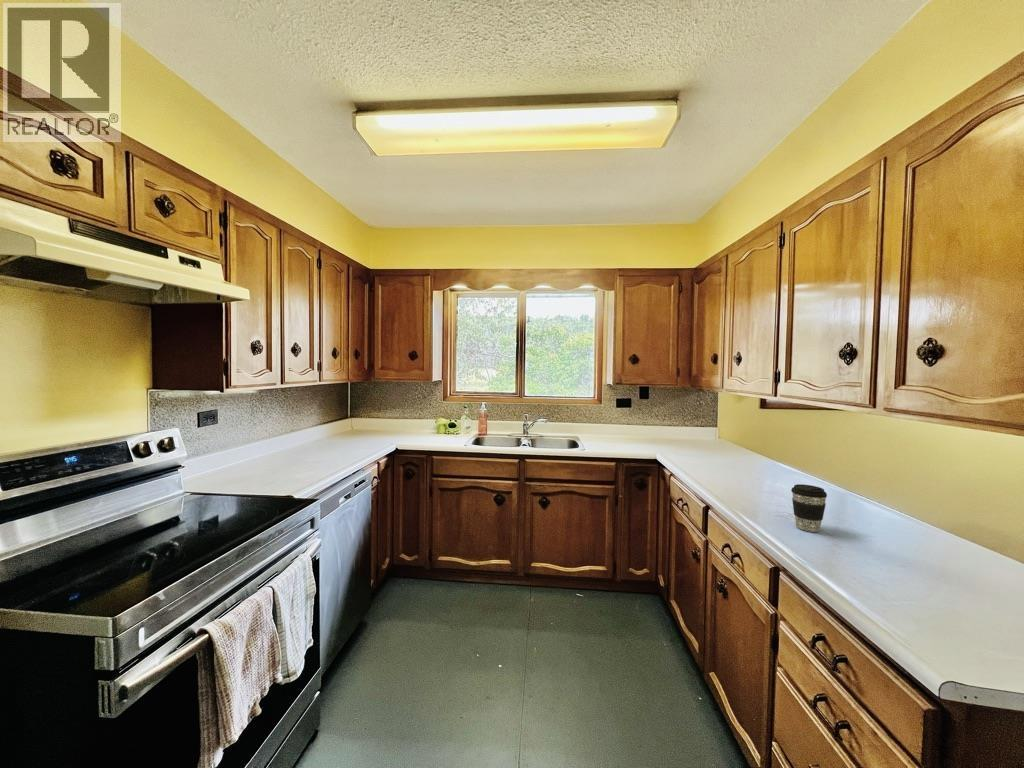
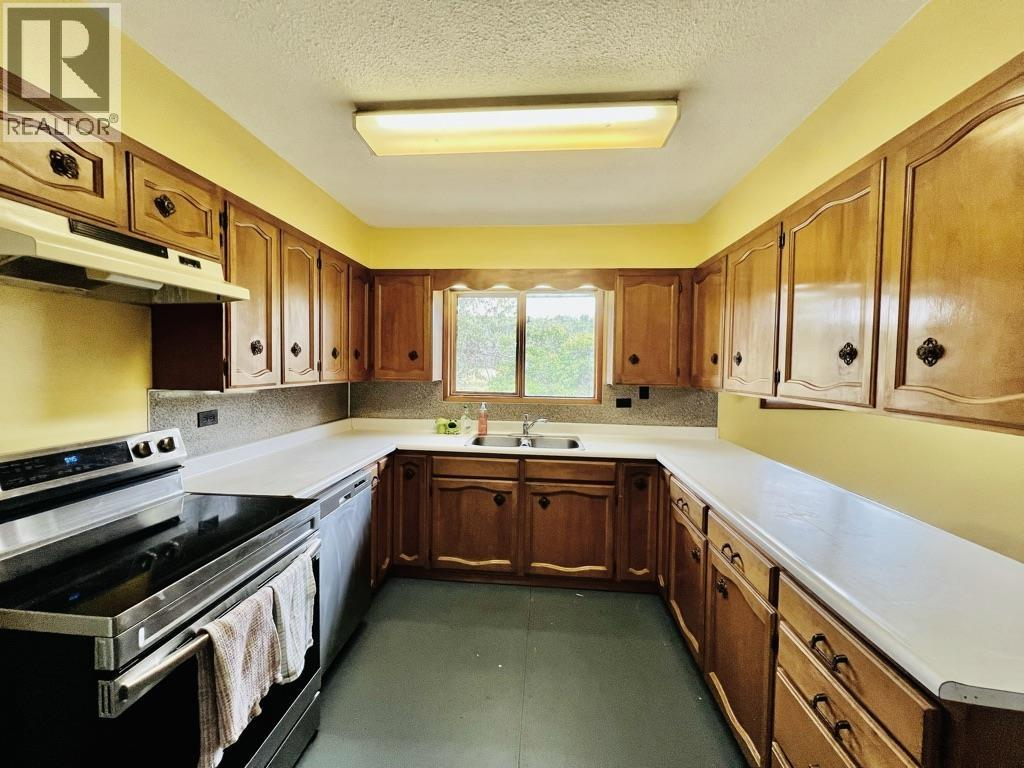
- coffee cup (808, 507)
